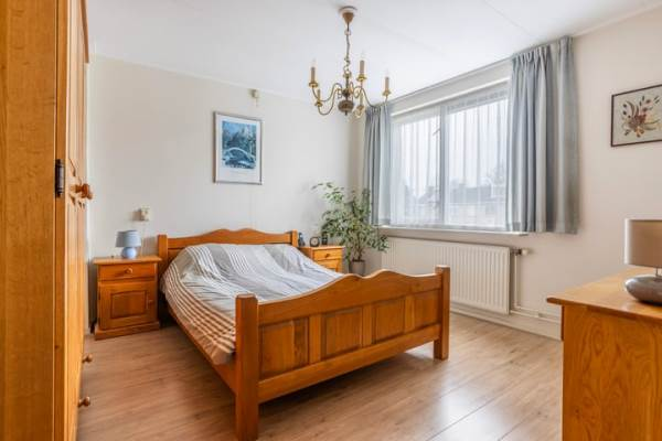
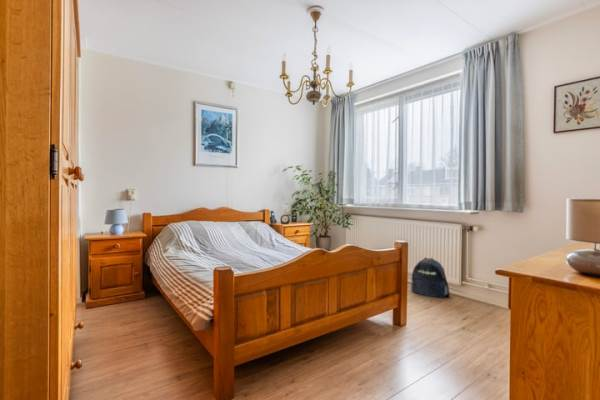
+ backpack (430, 275)
